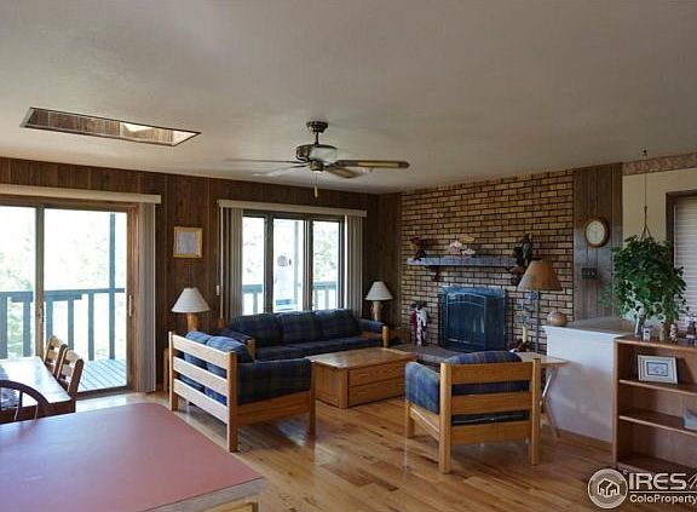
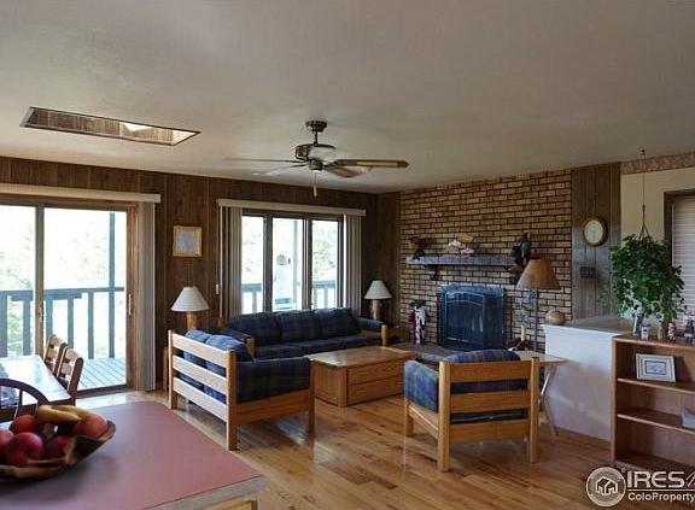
+ fruit basket (49, 435)
